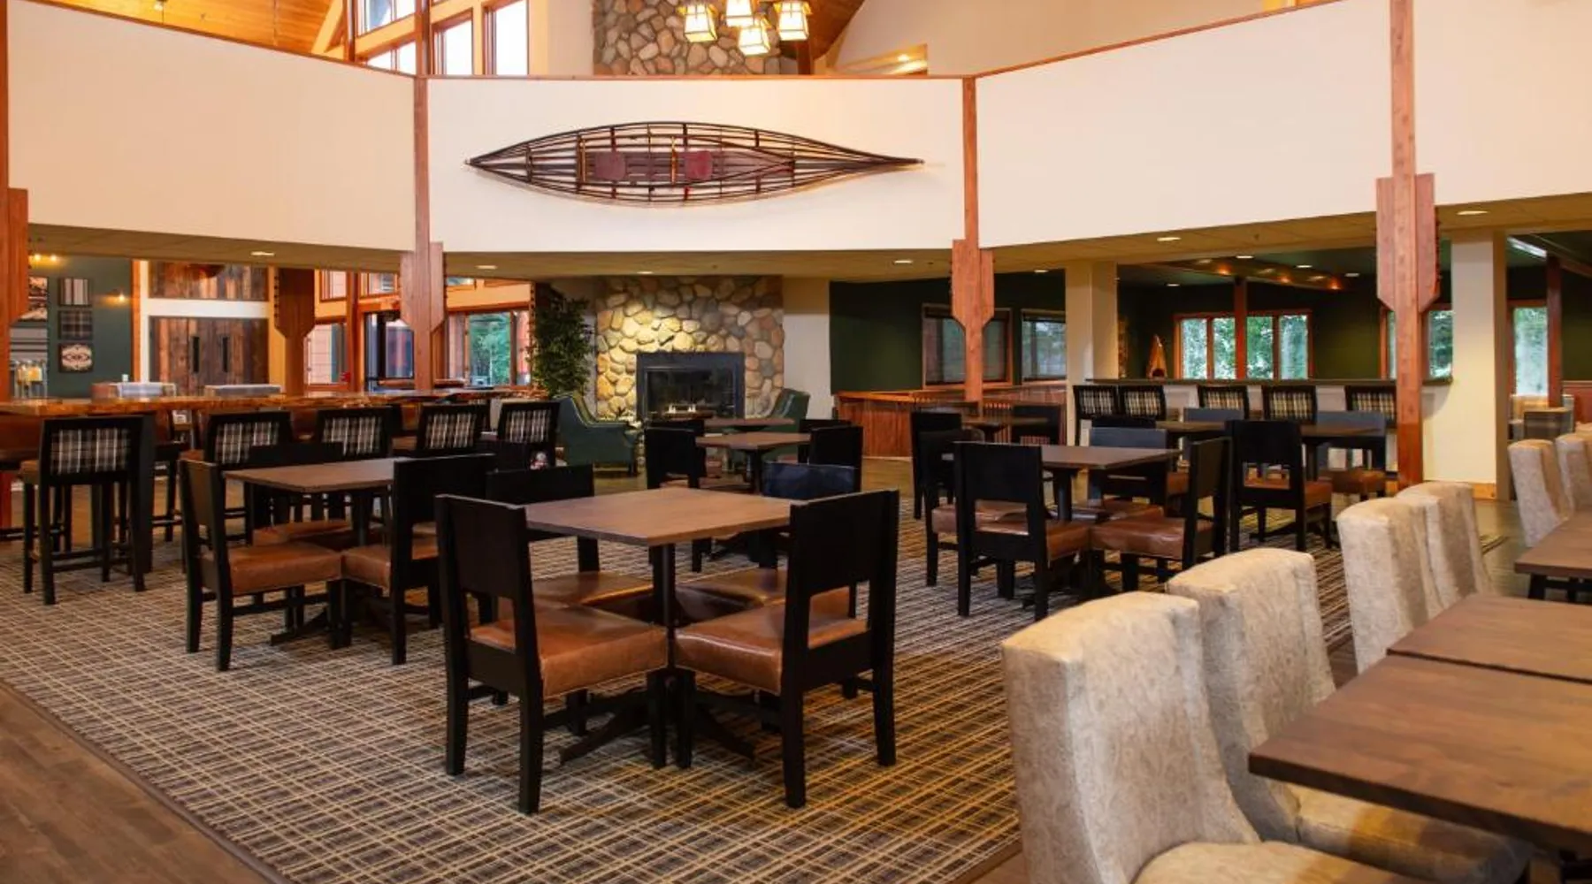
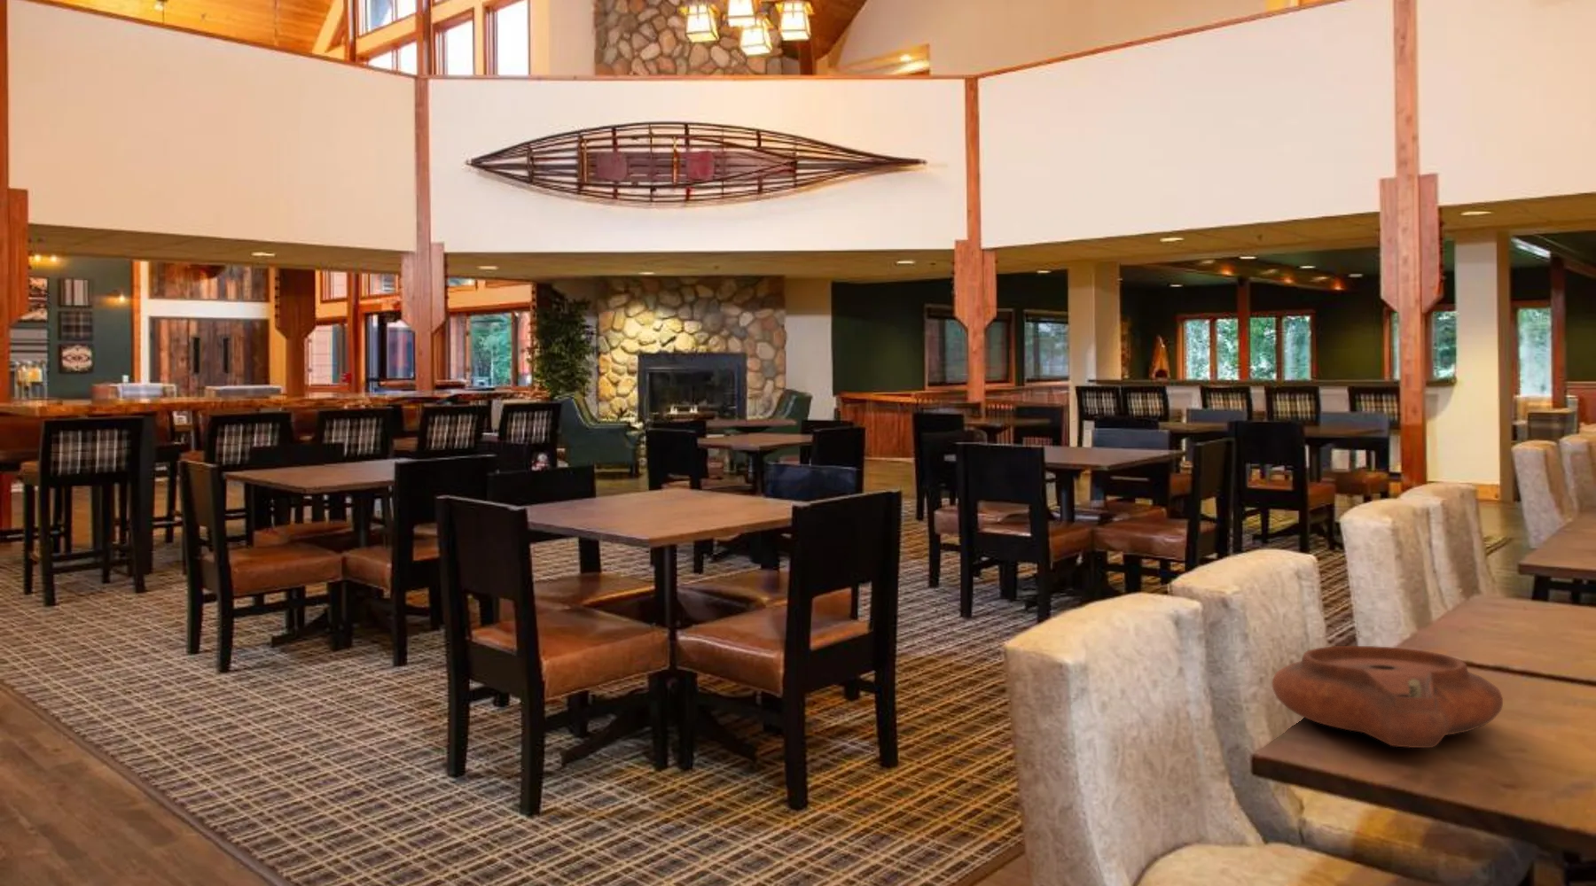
+ plate (1377, 692)
